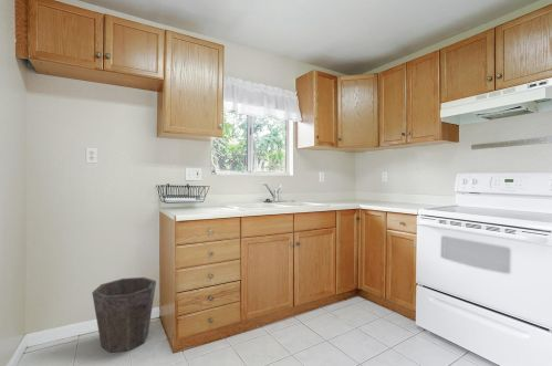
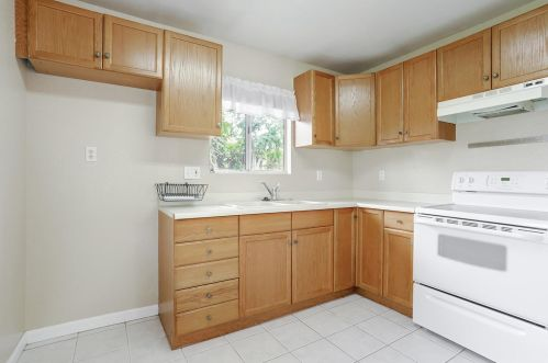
- waste bin (125, 313)
